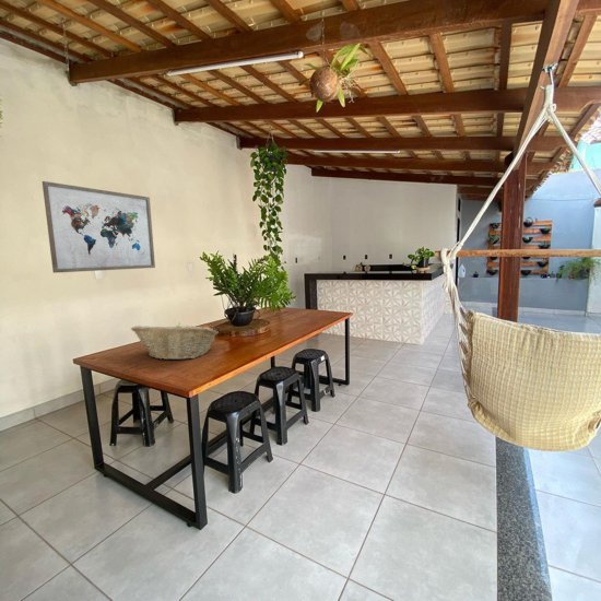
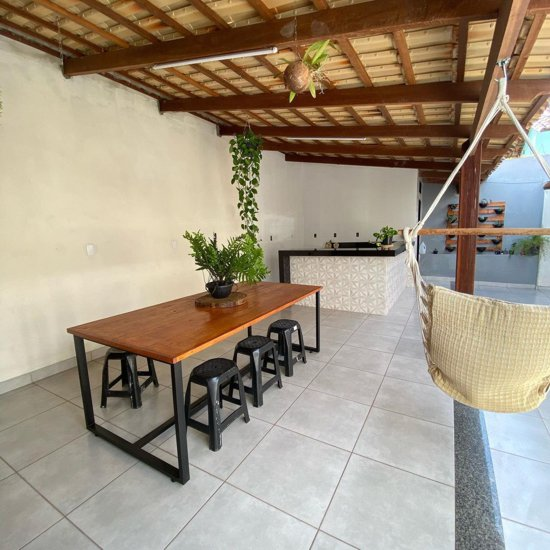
- wall art (106, 231)
- fruit basket (176, 337)
